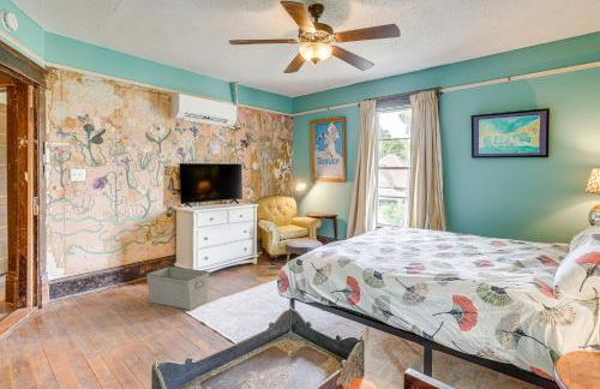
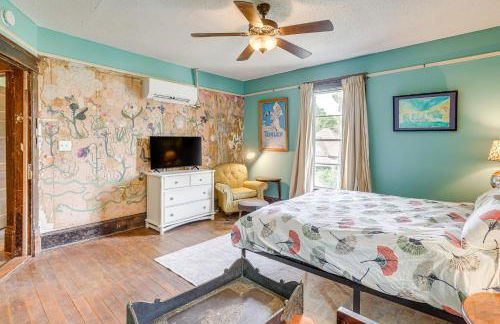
- storage bin (178, 287)
